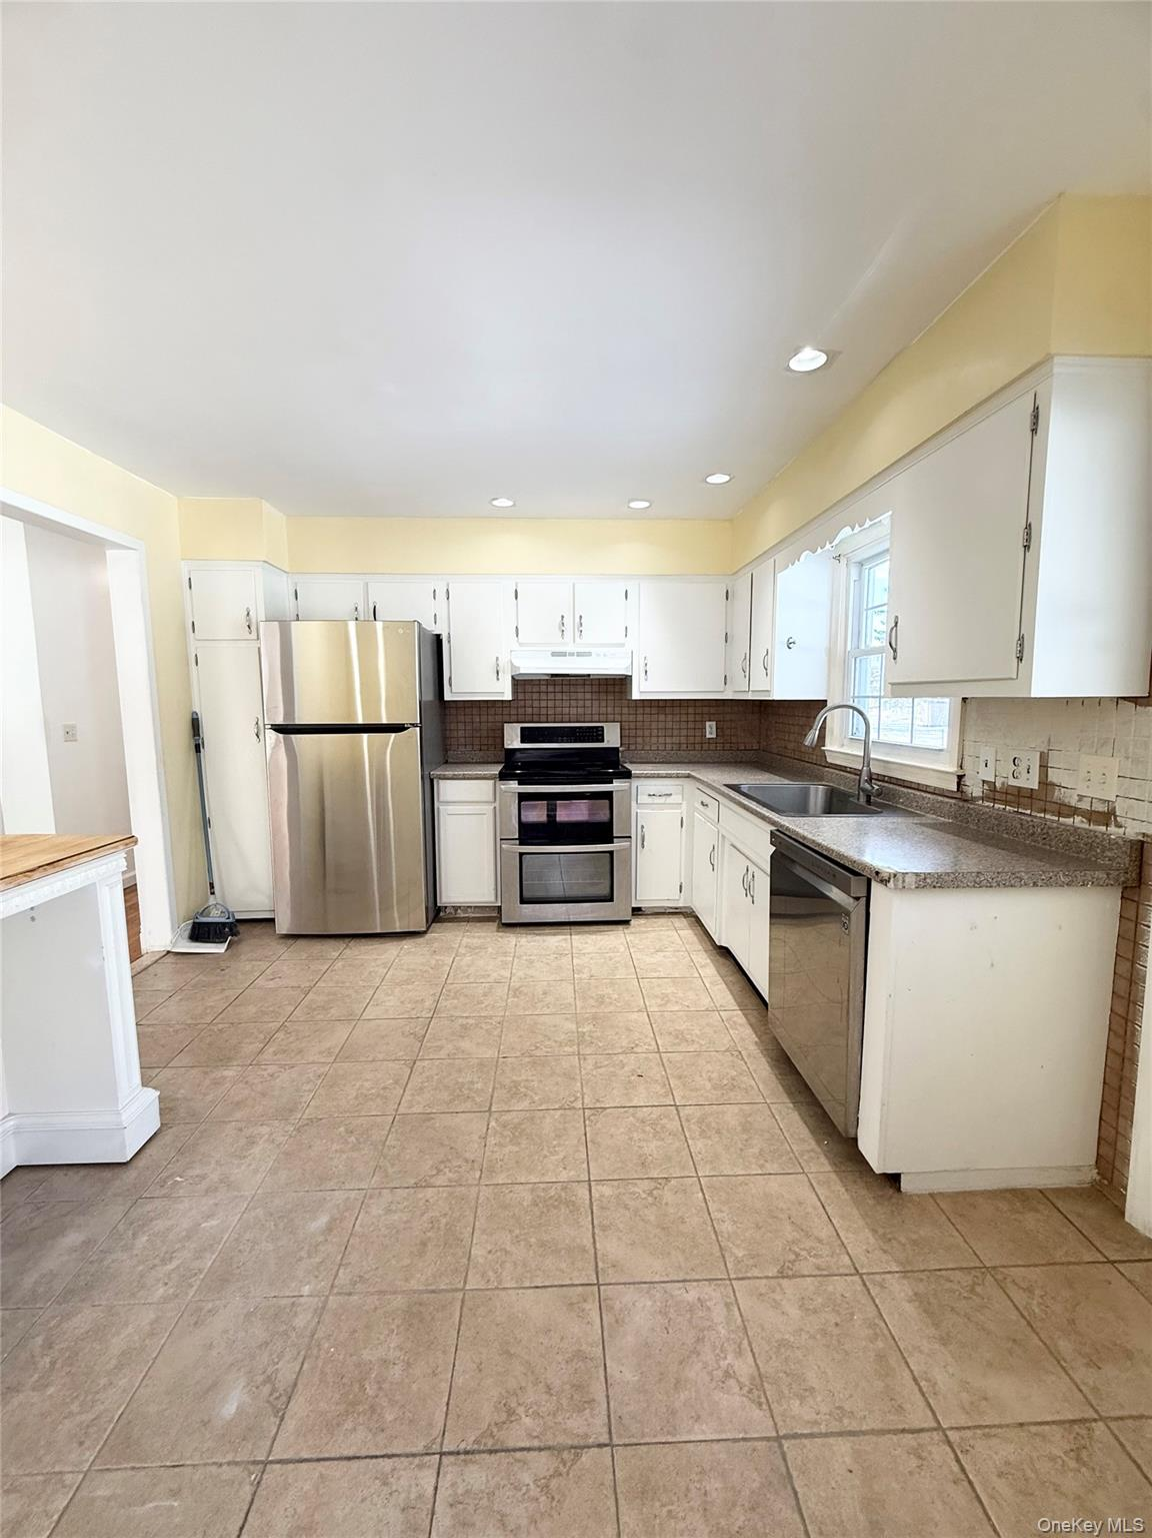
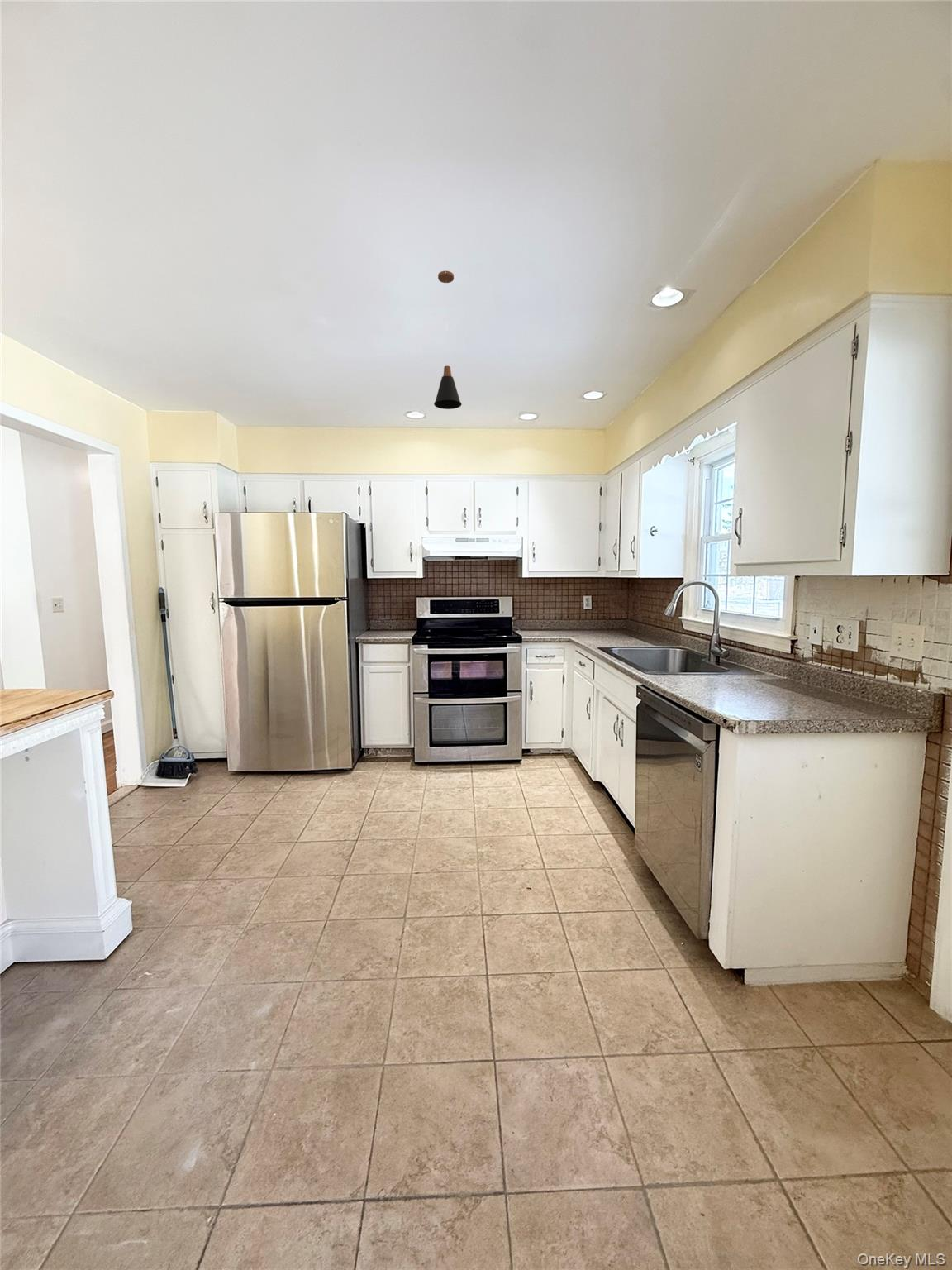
+ pendant lamp (446, 328)
